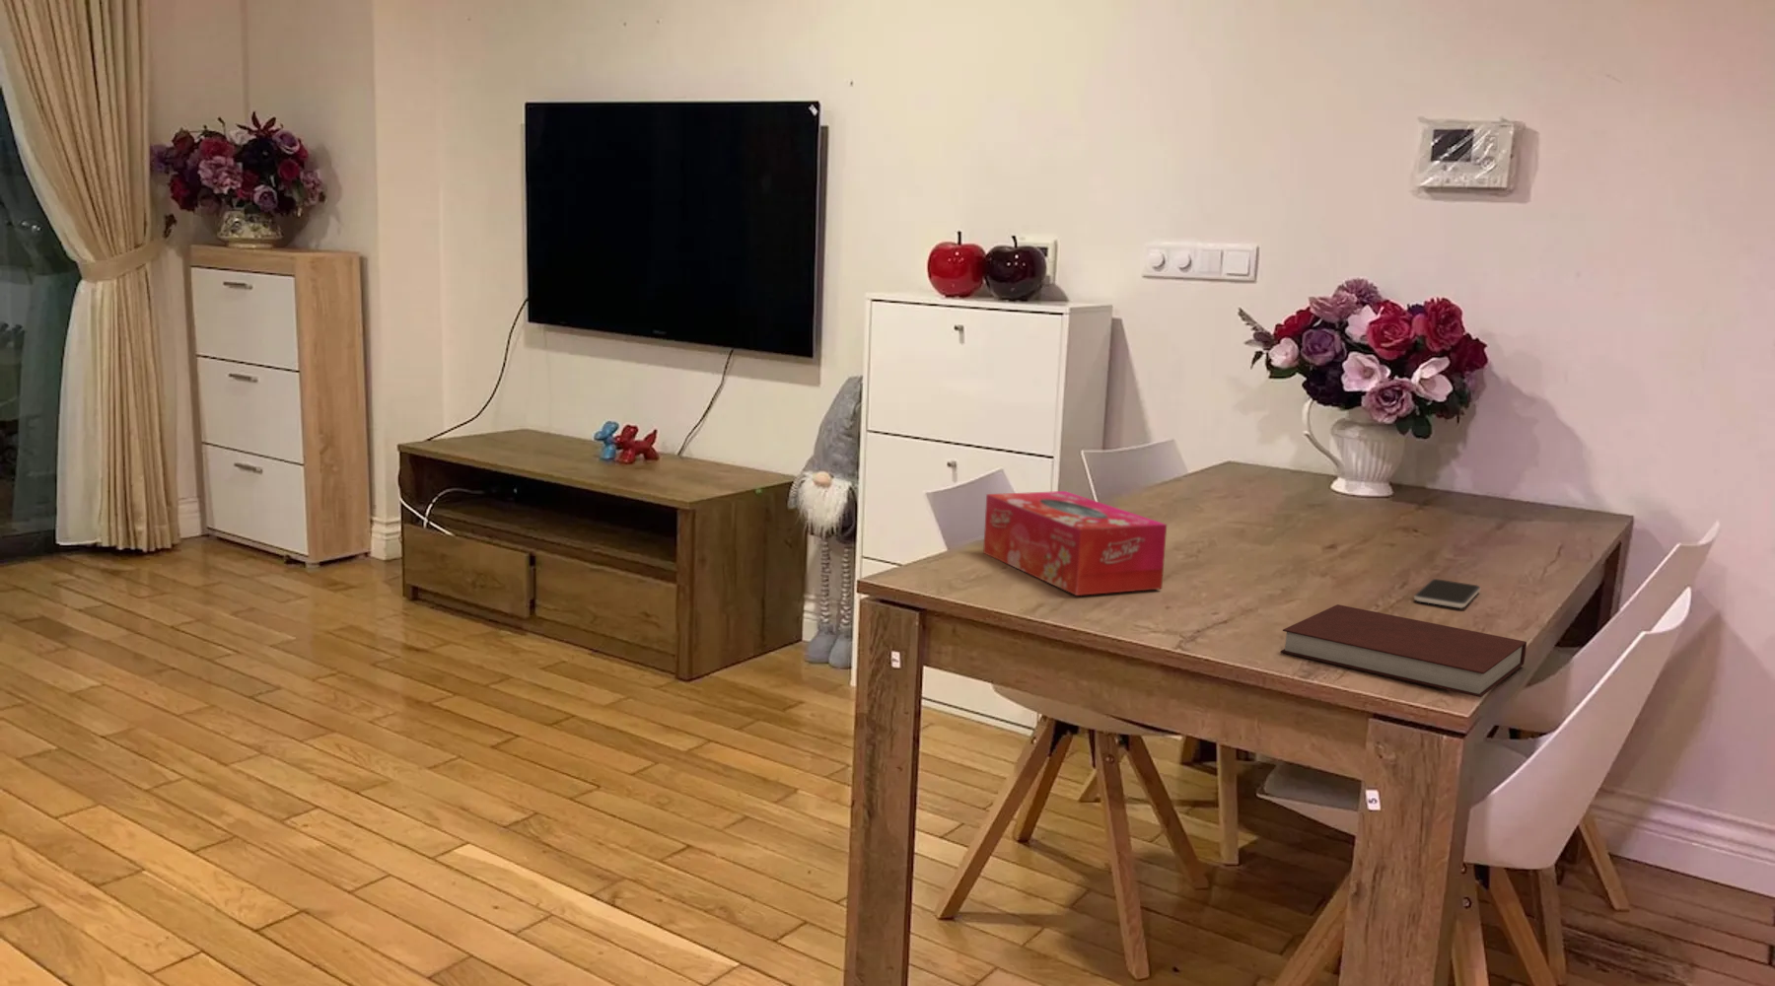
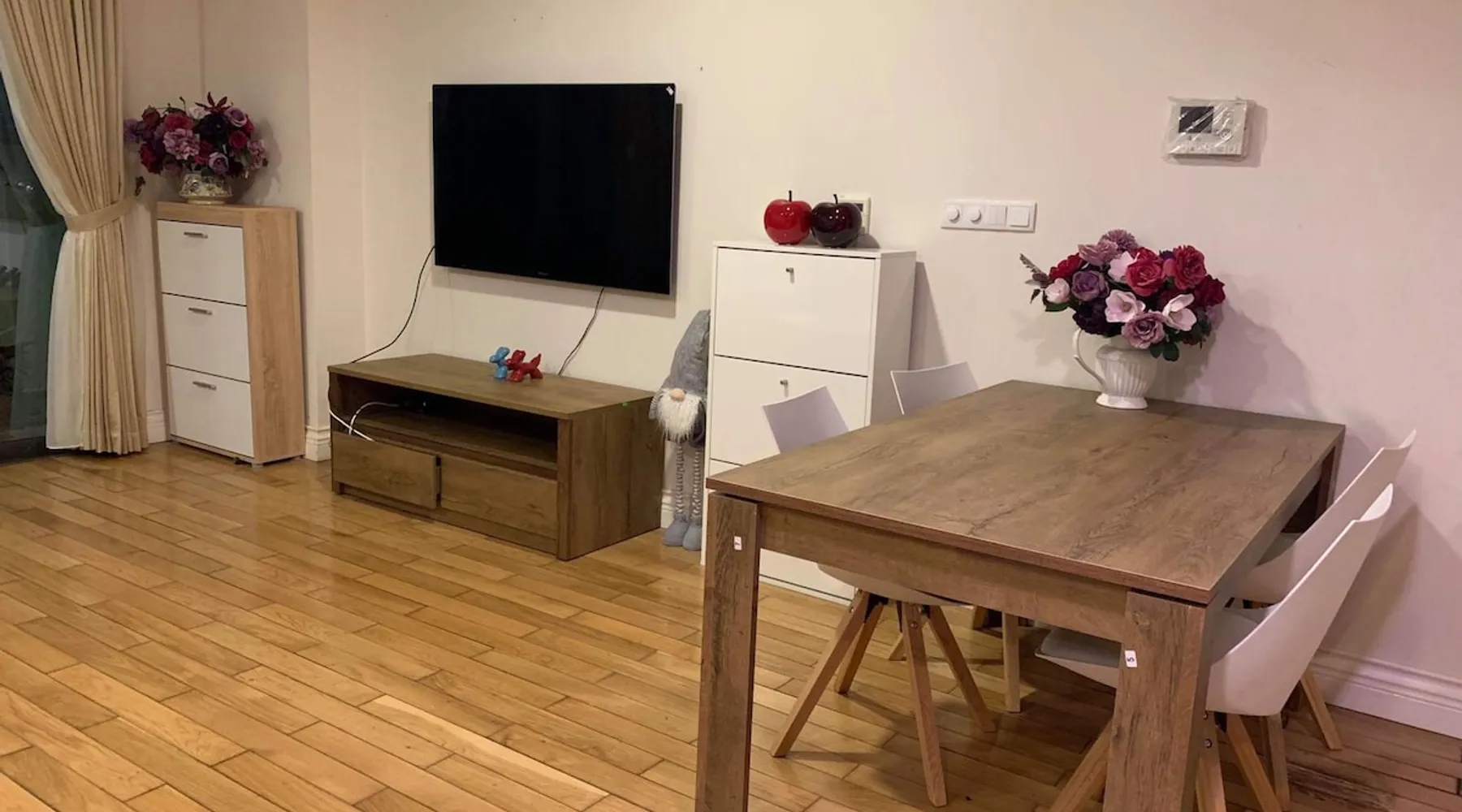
- notebook (1402, 647)
- tissue box (1070, 539)
- smartphone (1447, 593)
